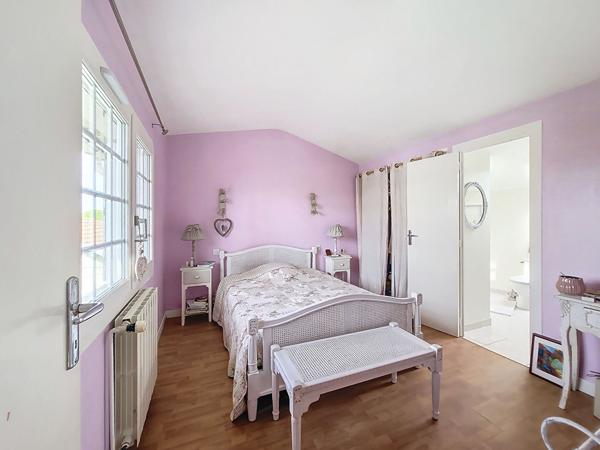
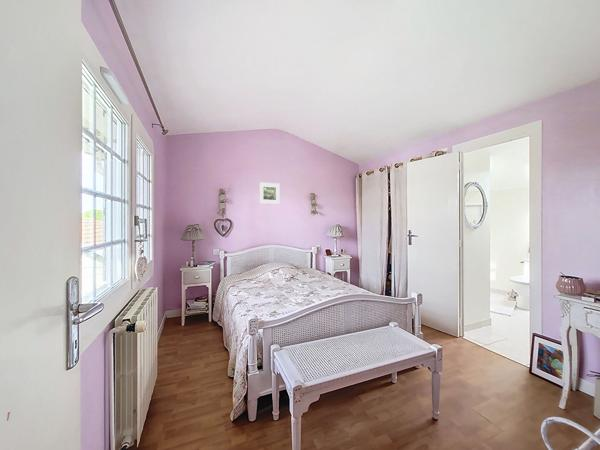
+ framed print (269, 193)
